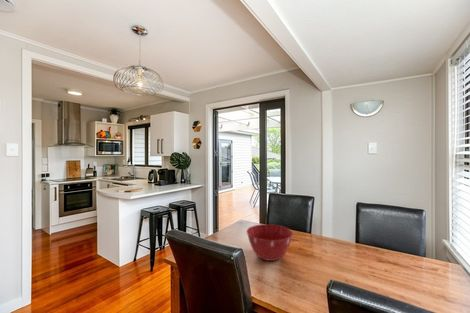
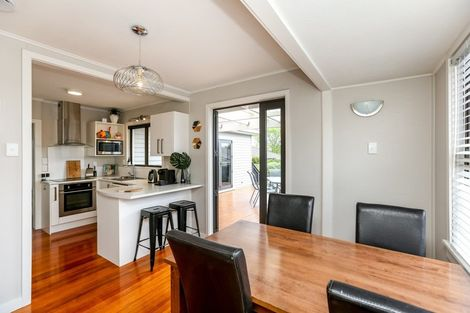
- mixing bowl (269, 243)
